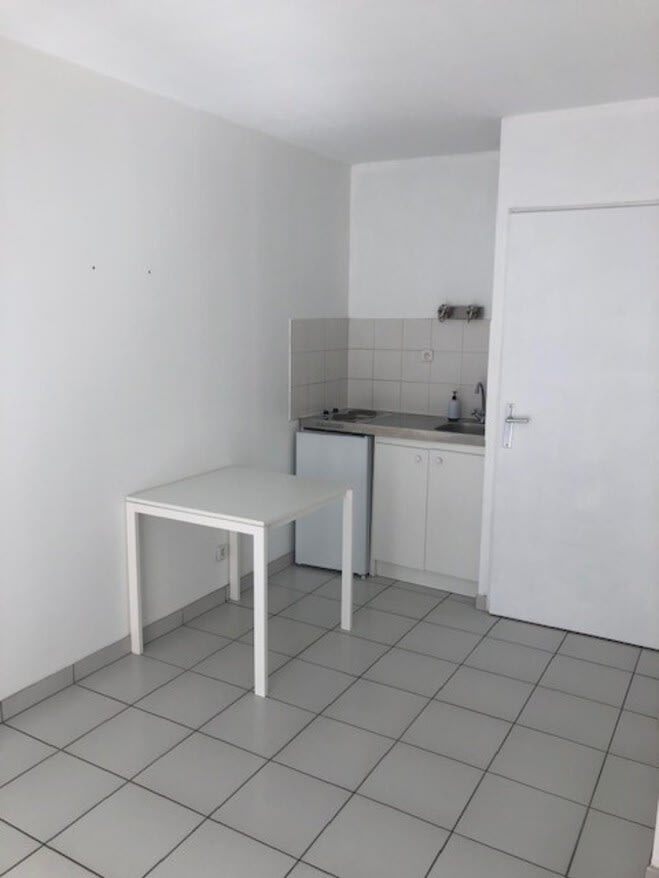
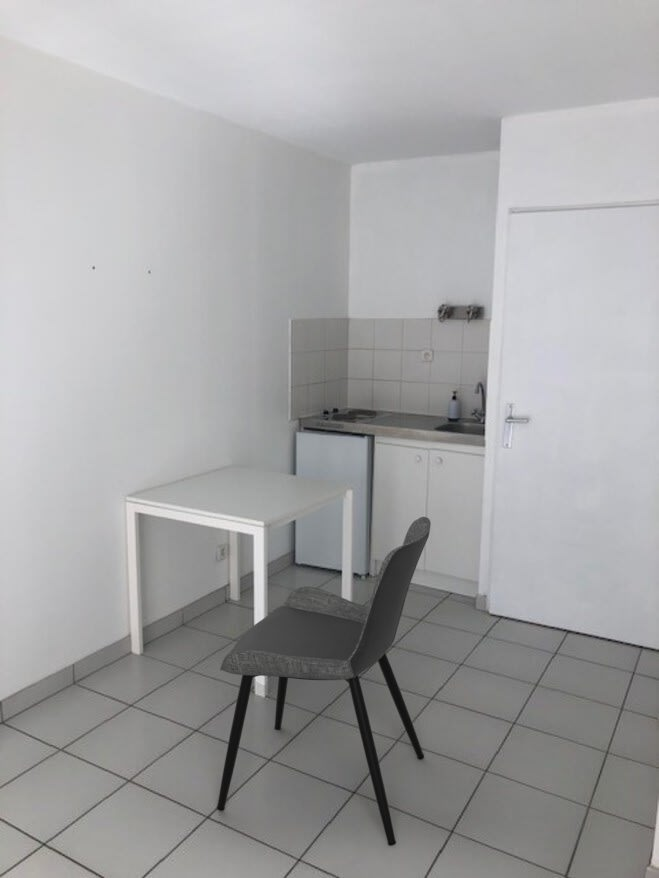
+ dining chair (327, 654)
